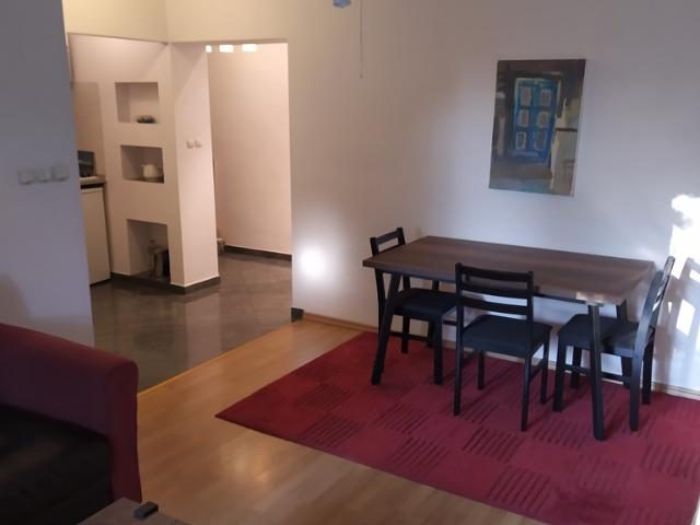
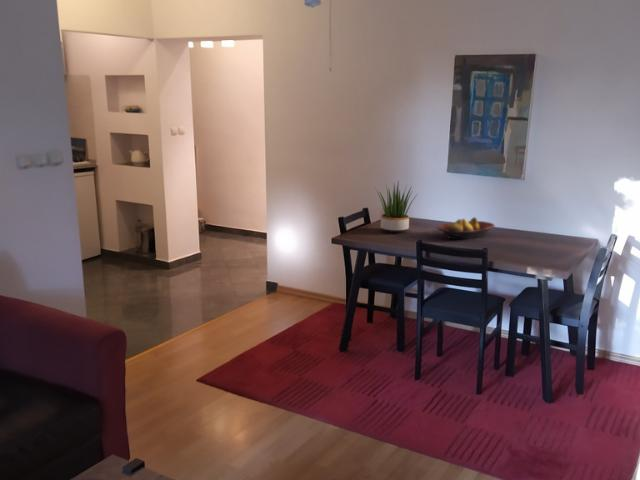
+ fruit bowl (466, 227)
+ potted plant (395, 206)
